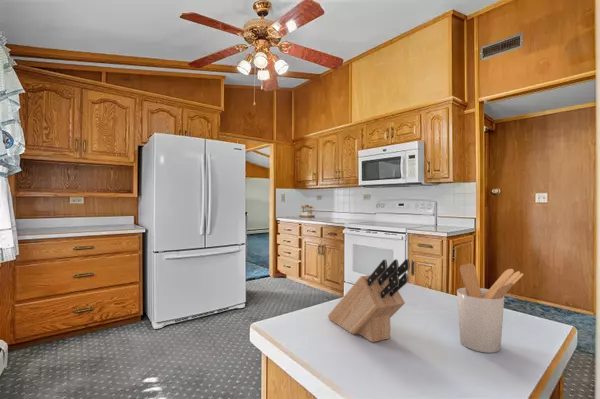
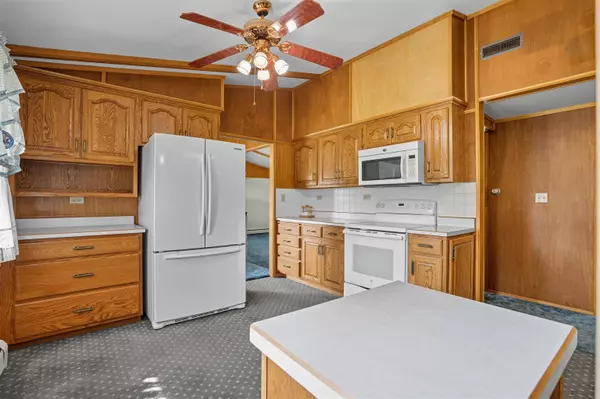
- knife block (367, 292)
- utensil holder (490, 305)
